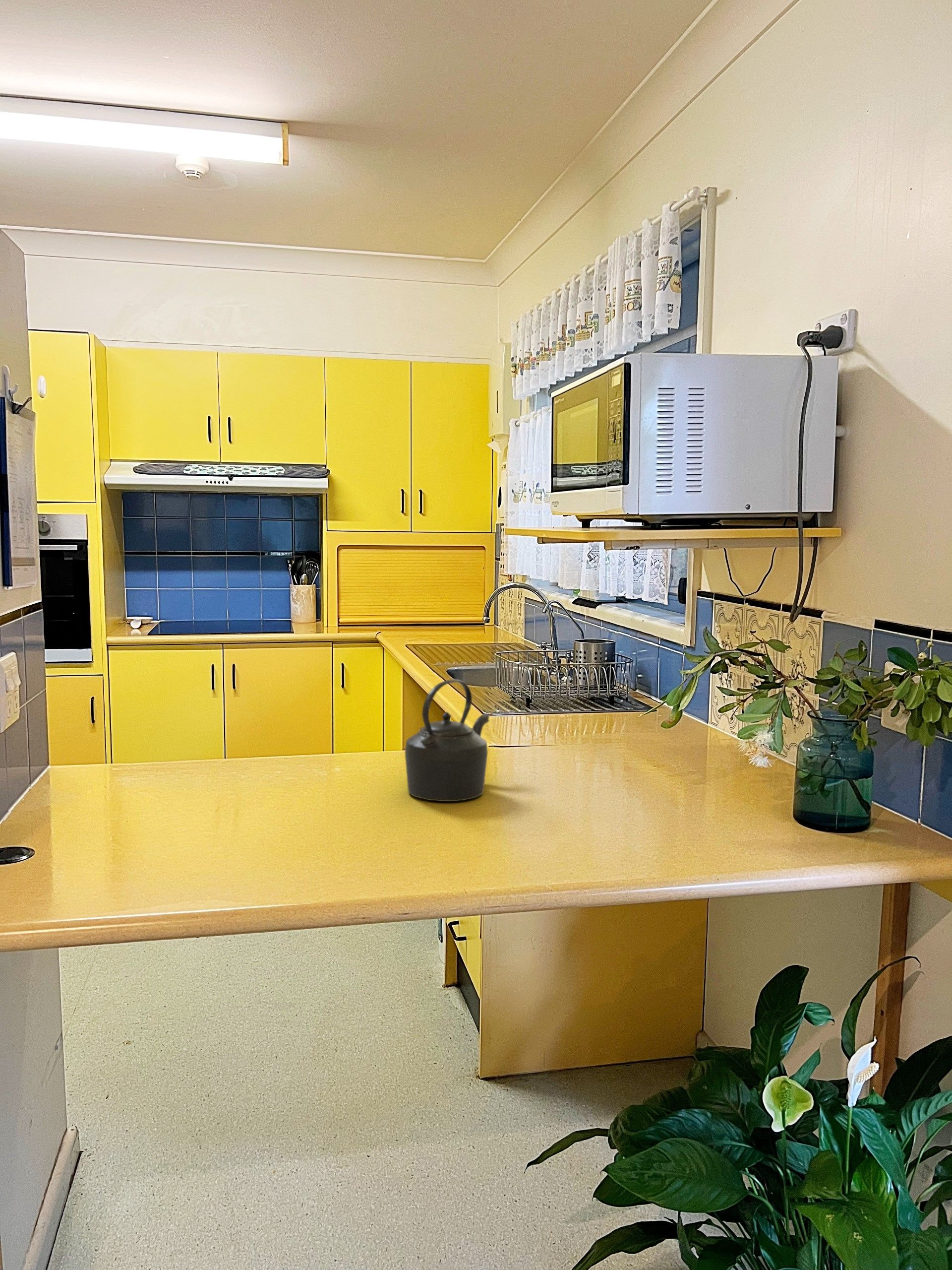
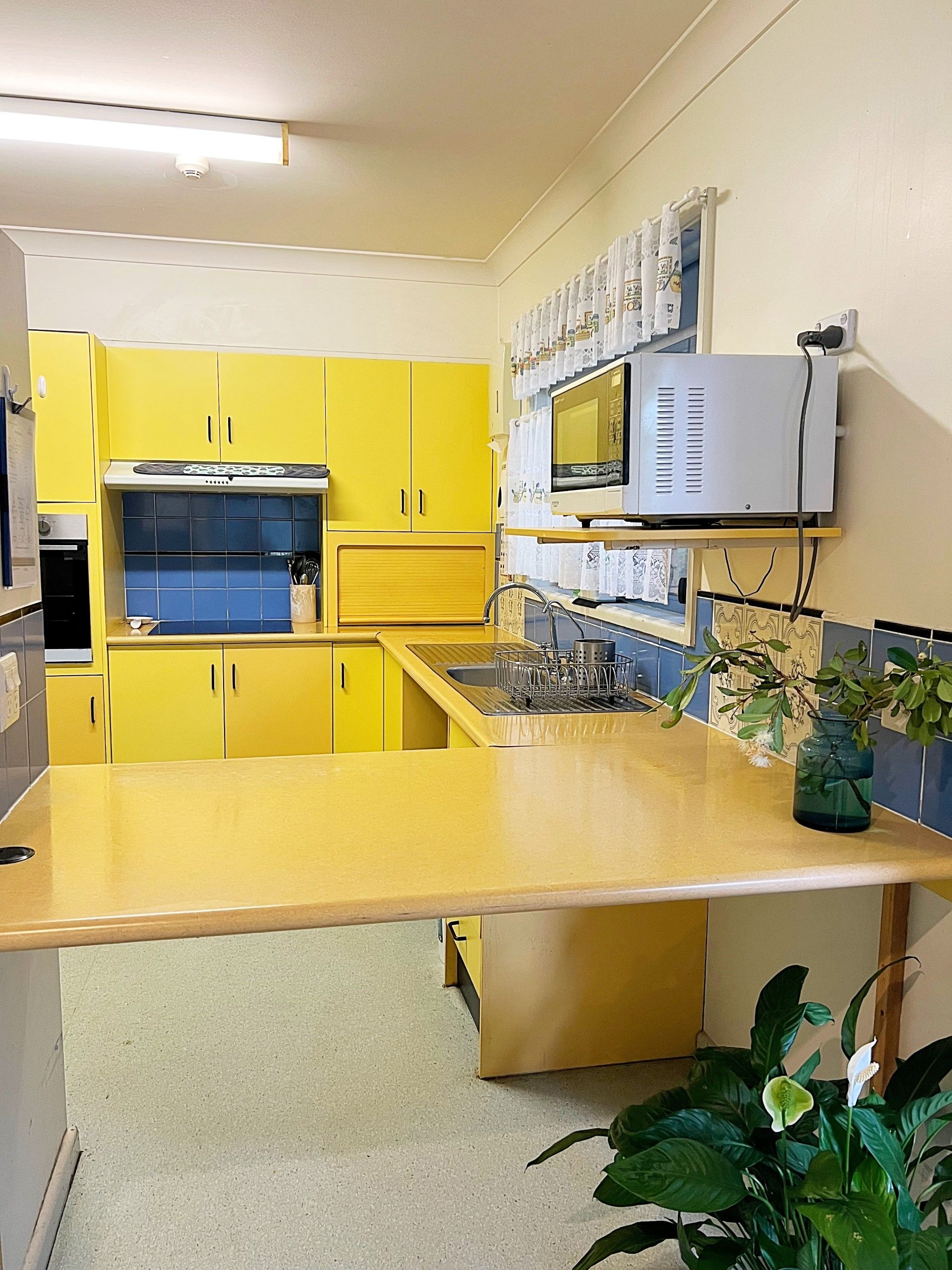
- kettle (457, 732)
